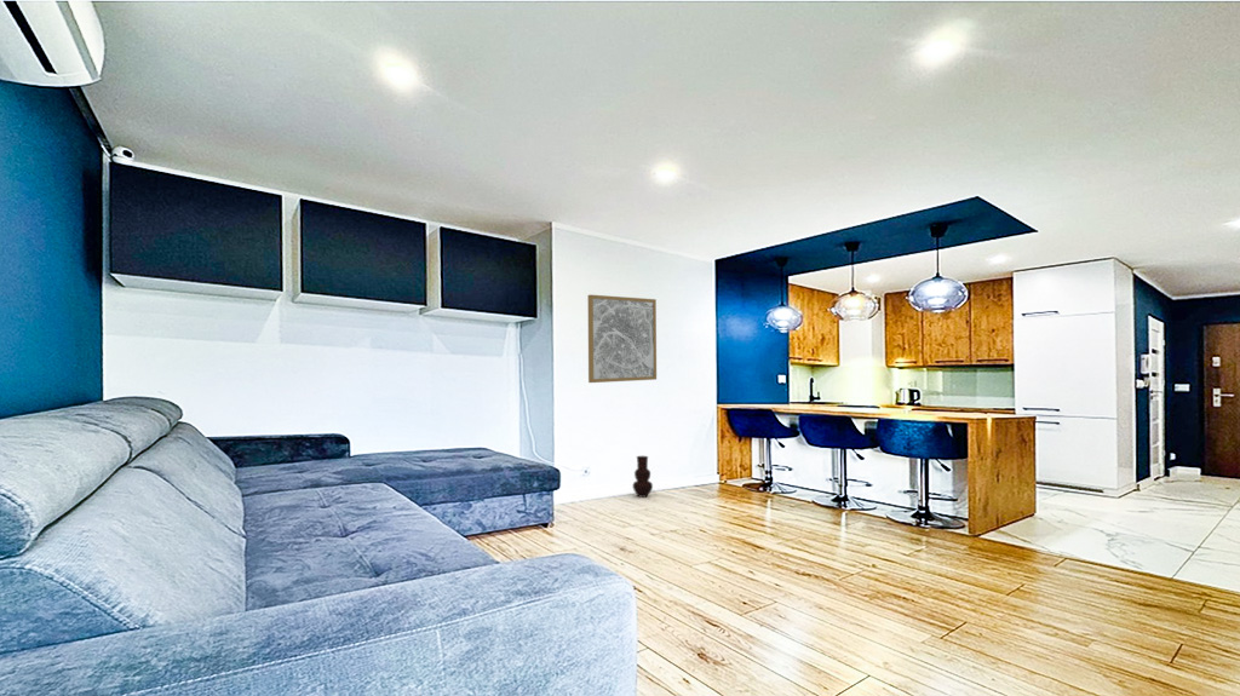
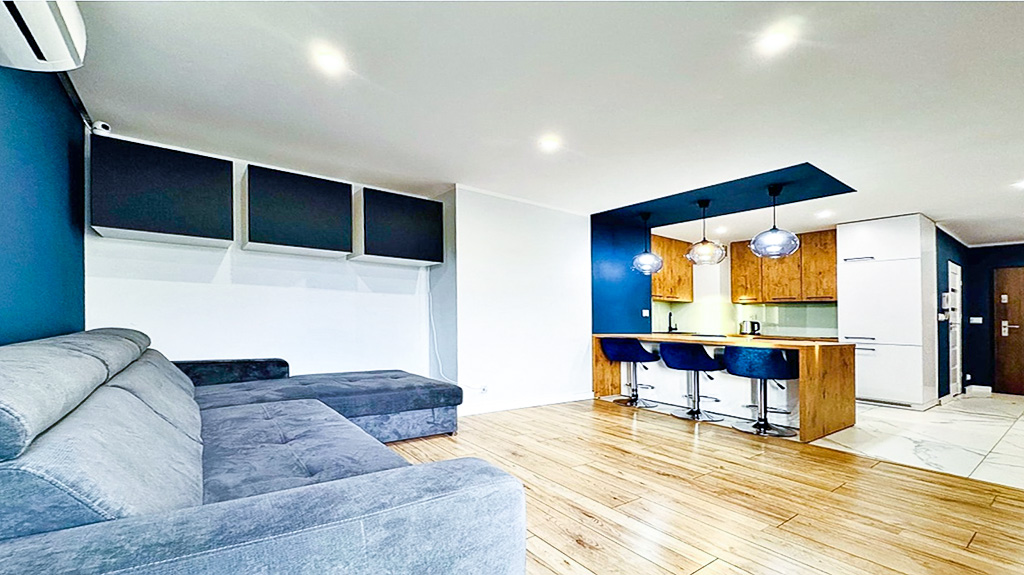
- wall art (624, 339)
- vase (642, 476)
